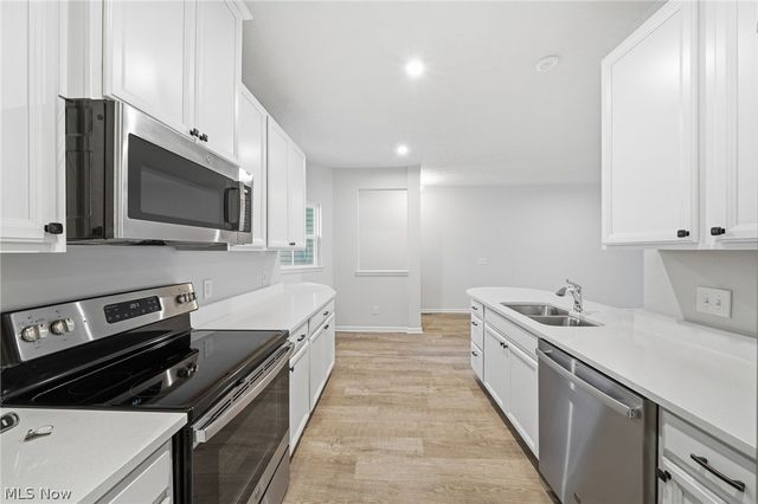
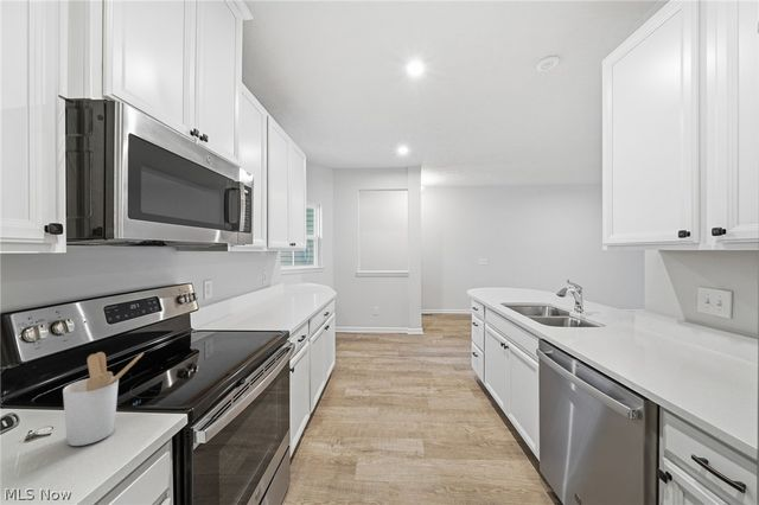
+ utensil holder (106, 394)
